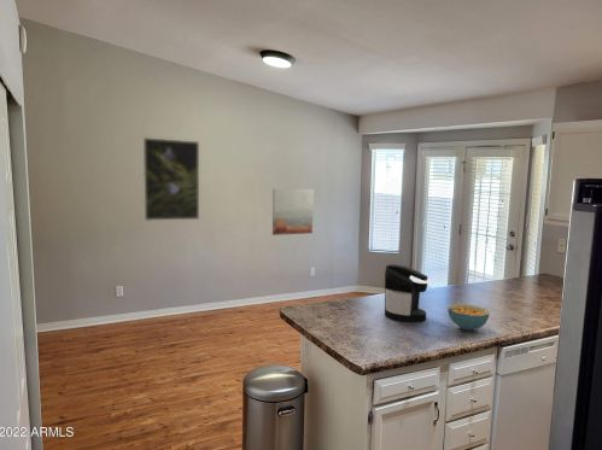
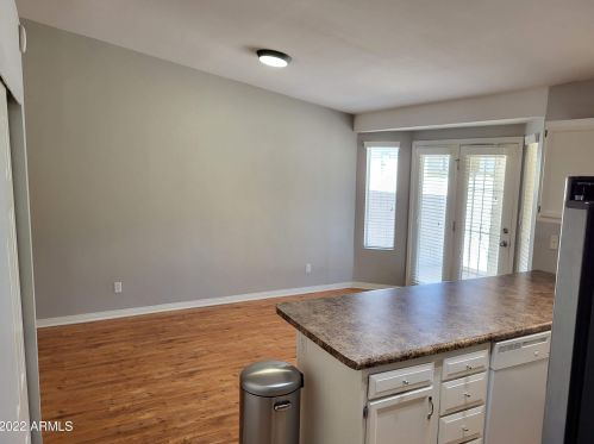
- coffee maker (407, 291)
- wall art (293, 211)
- cereal bowl (468, 318)
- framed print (171, 180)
